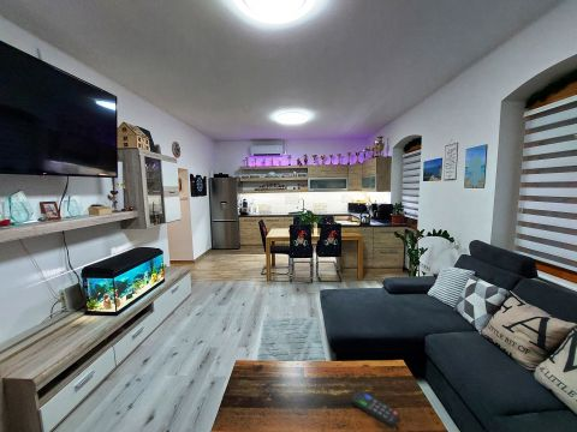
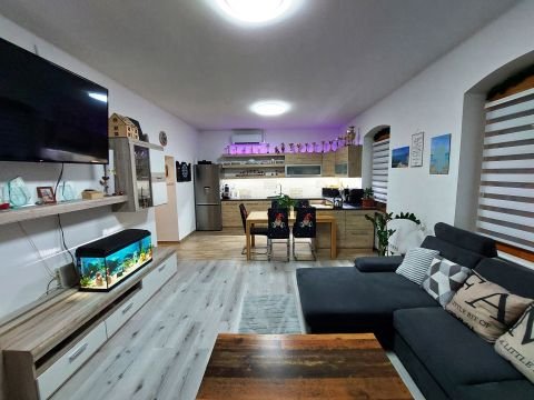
- remote control (374, 407)
